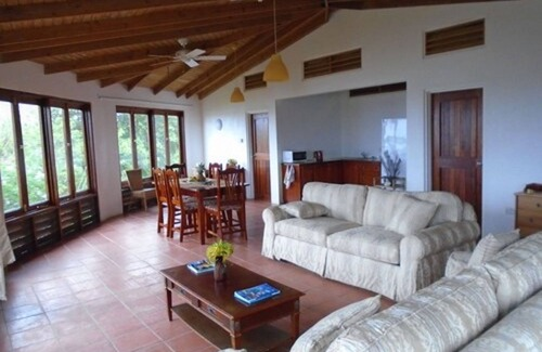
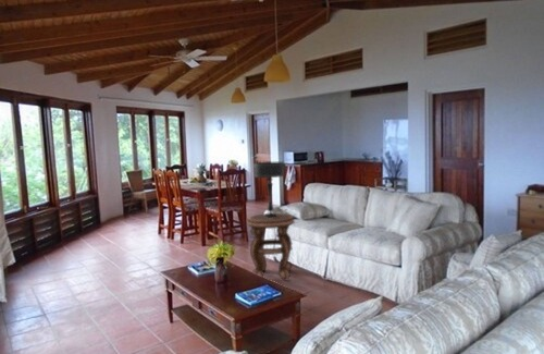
+ table lamp (269, 188)
+ side table (271, 244)
